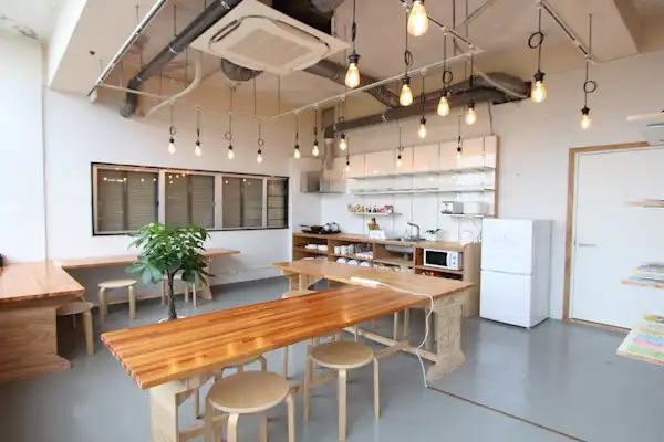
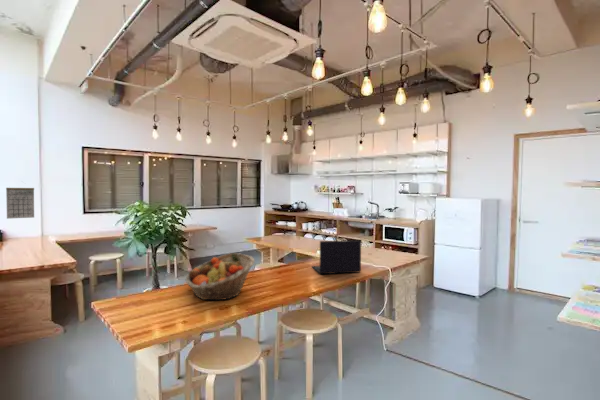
+ calendar (20, 199)
+ laptop (335, 254)
+ fruit basket (220, 274)
